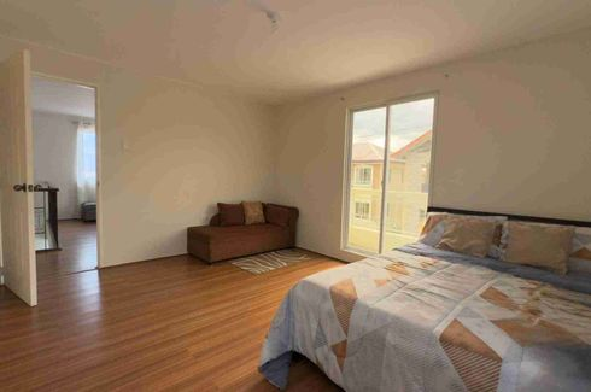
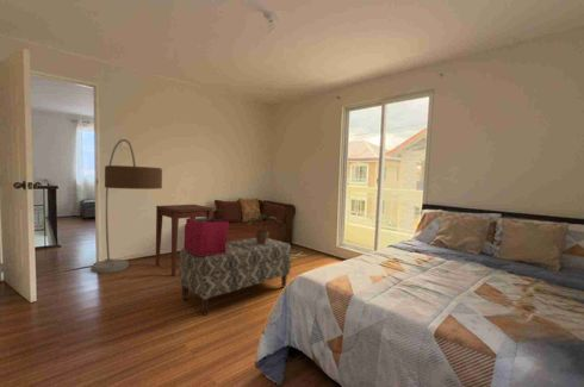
+ floor lamp (106, 210)
+ side table (176, 236)
+ bench (238, 269)
+ storage bin (205, 236)
+ potted plant (260, 226)
